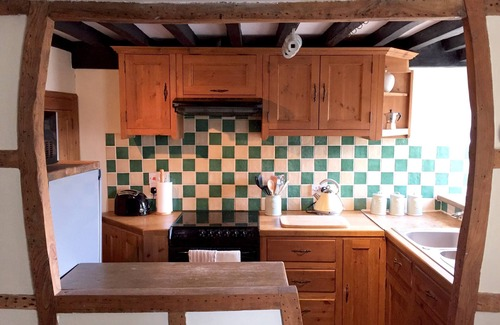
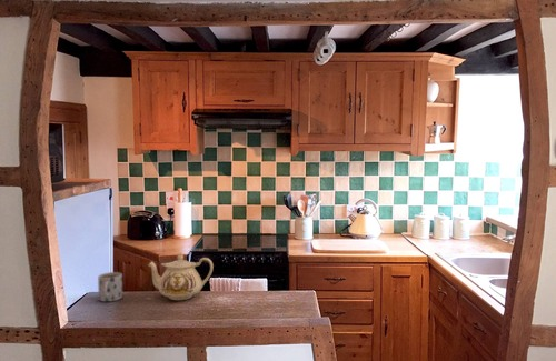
+ teapot (180, 274)
+ mug (109, 288)
